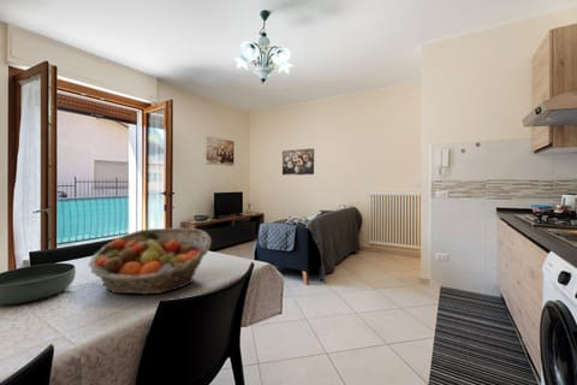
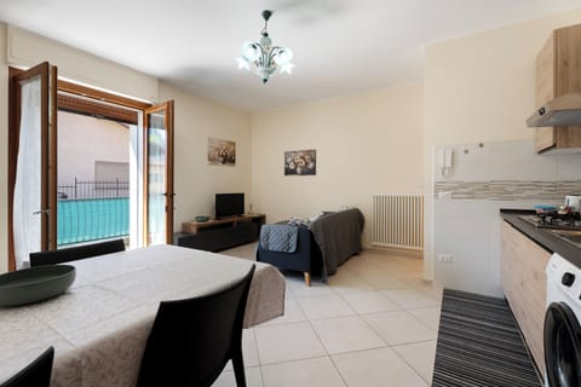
- fruit basket (154, 256)
